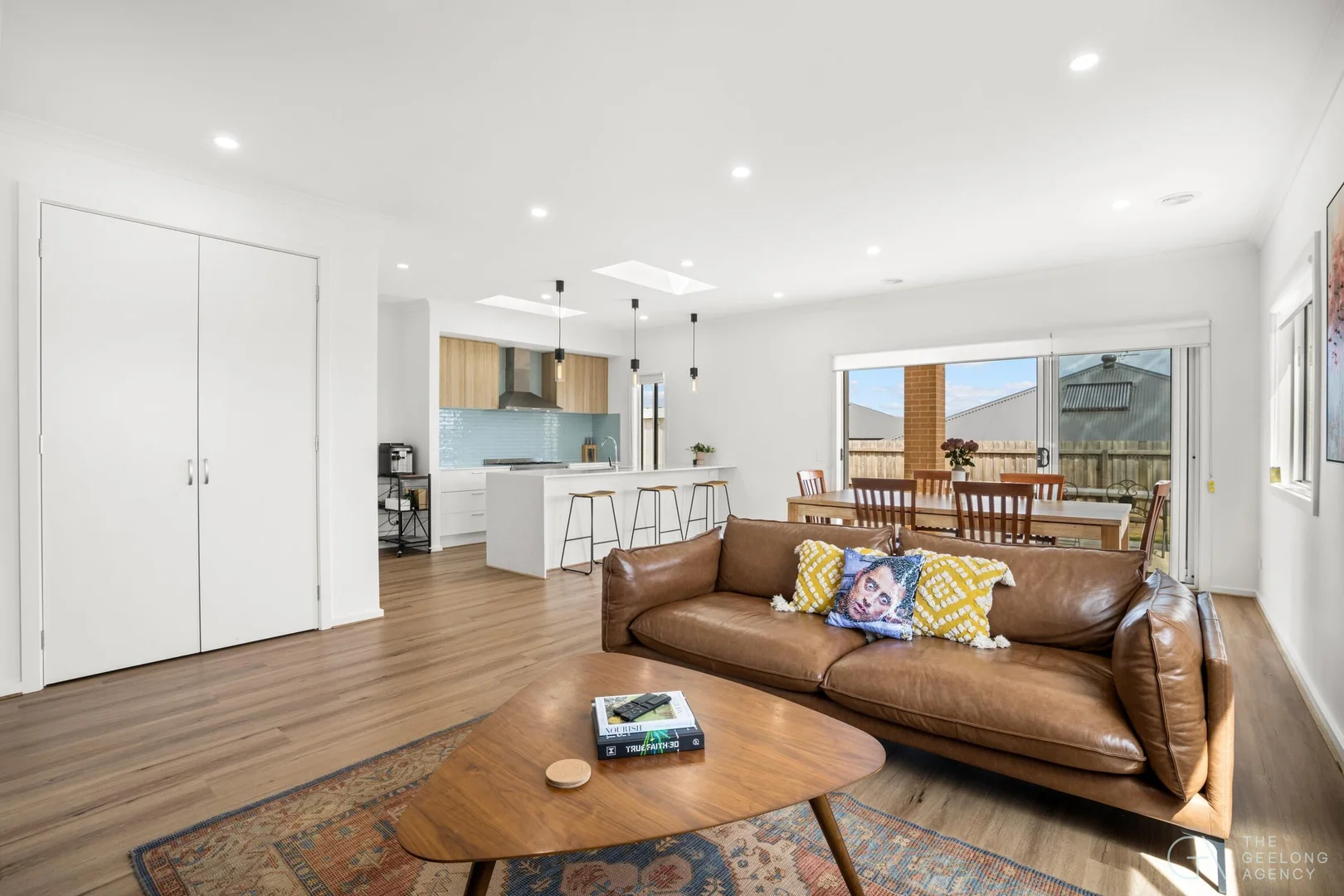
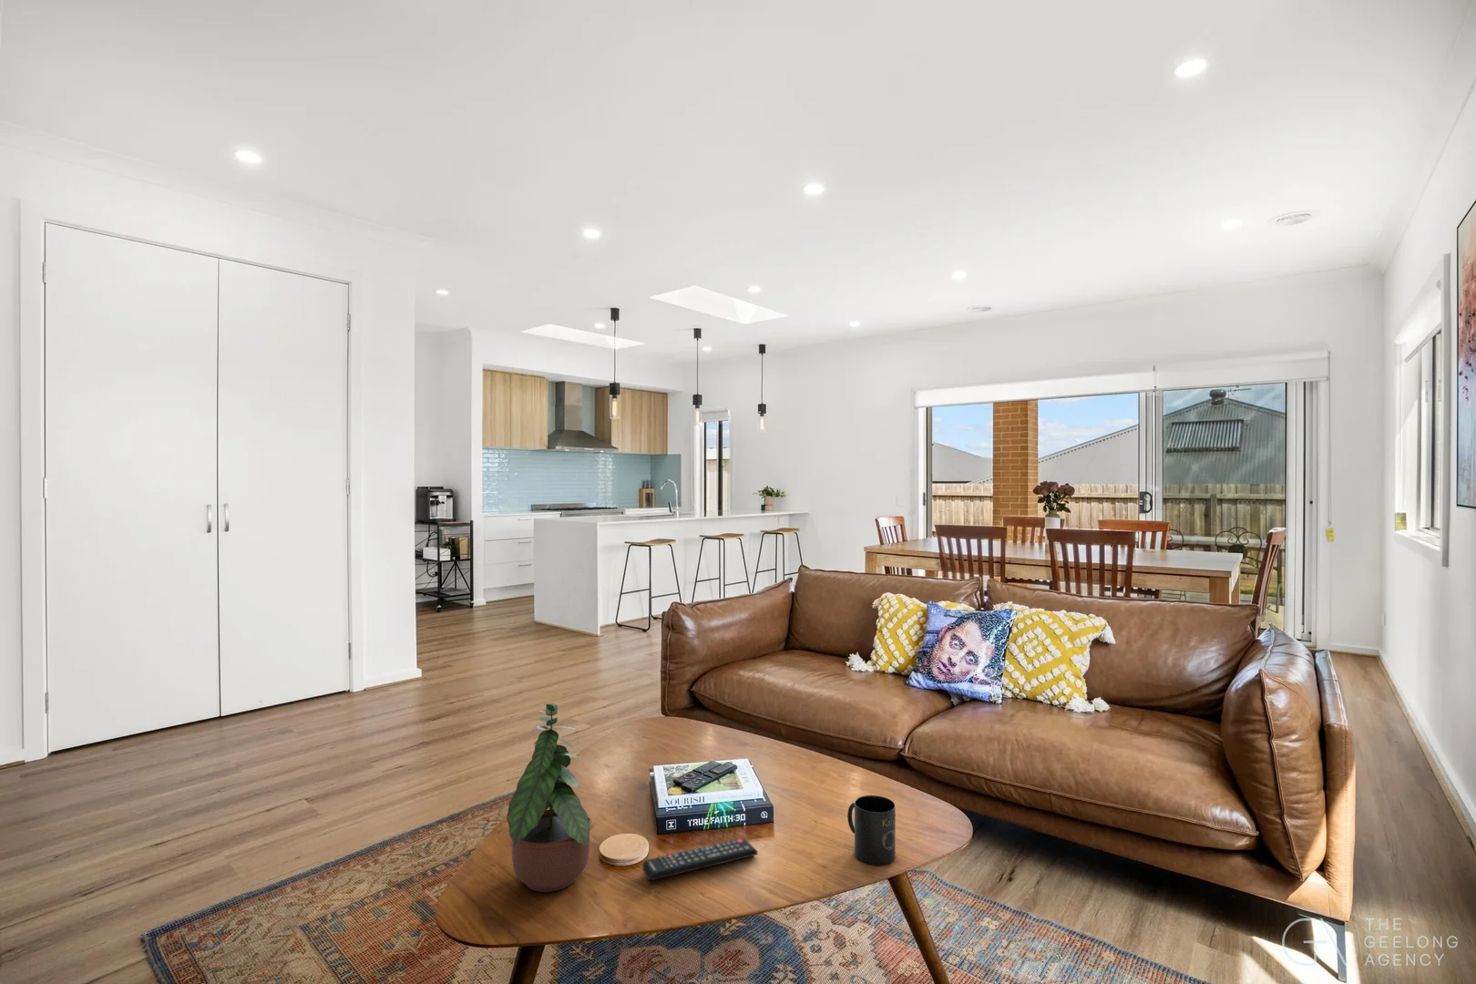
+ mug (869, 826)
+ remote control (701, 859)
+ potted plant (546, 790)
